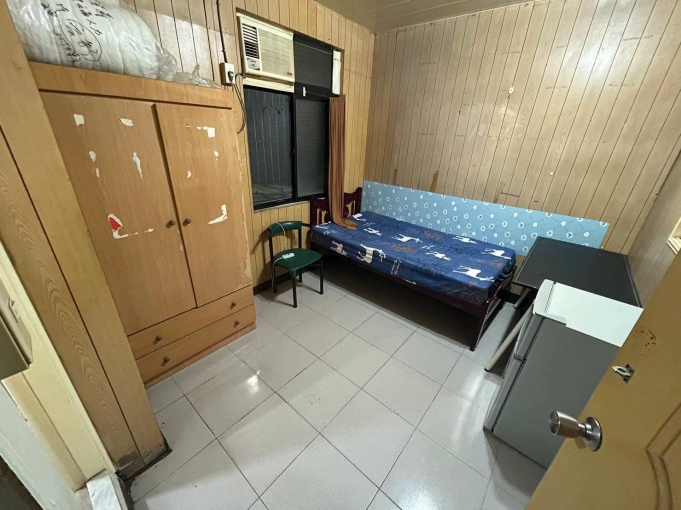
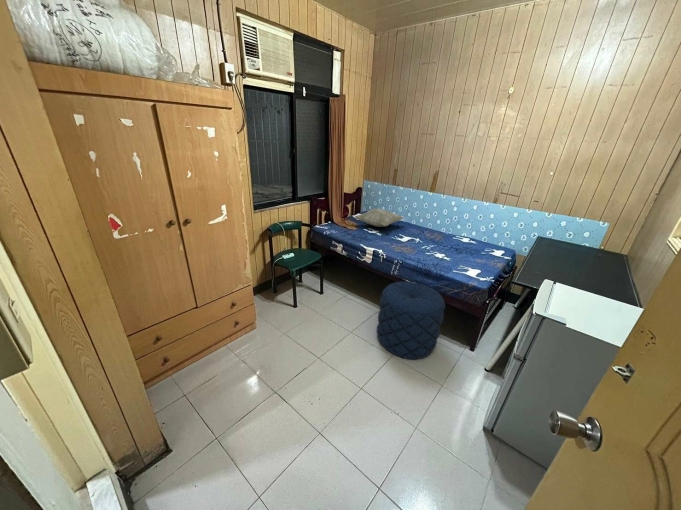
+ decorative pillow (379, 217)
+ pouf (409, 316)
